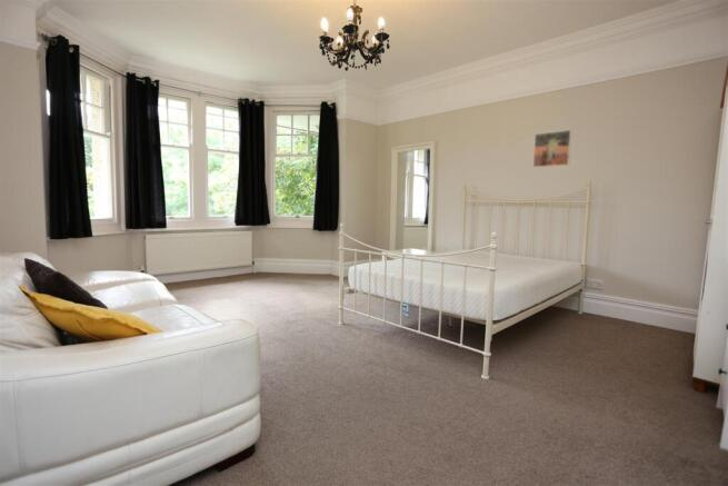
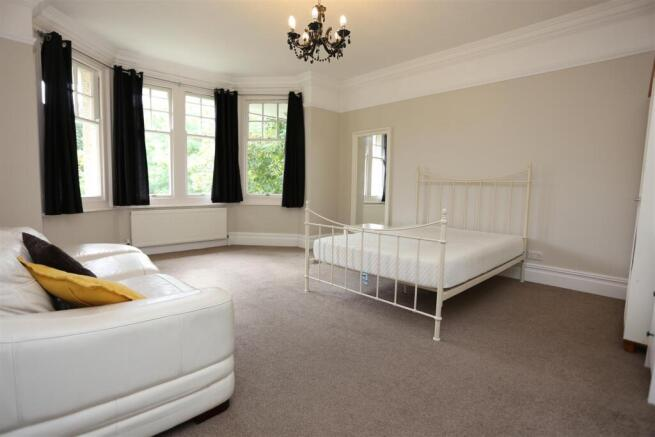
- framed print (551, 149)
